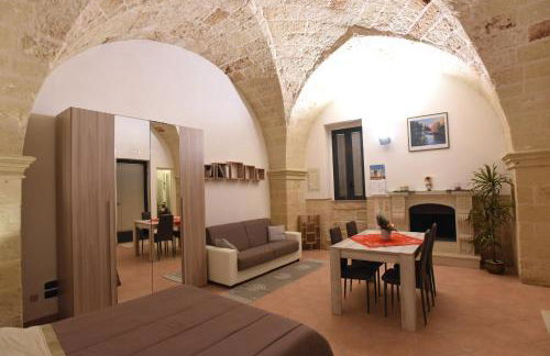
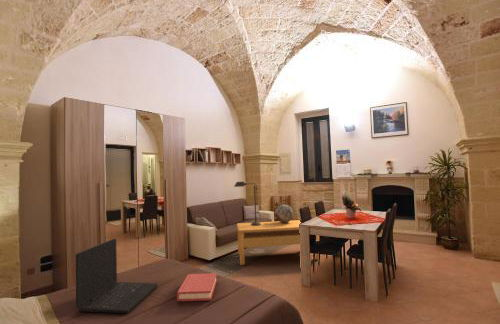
+ coffee table (275, 240)
+ laptop (116, 271)
+ lamp (254, 201)
+ hardback book (198, 286)
+ decorative globe (284, 213)
